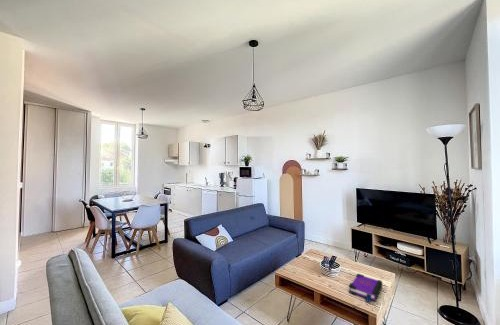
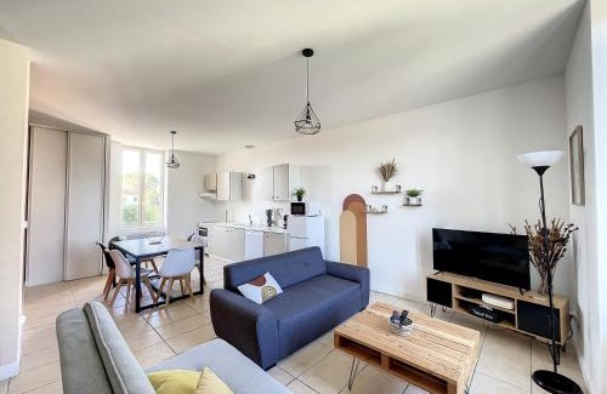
- board game (365, 287)
